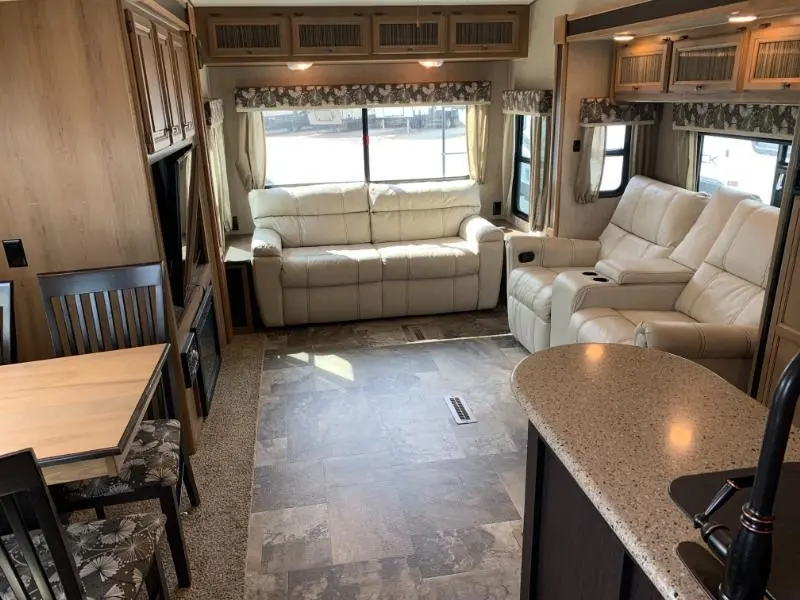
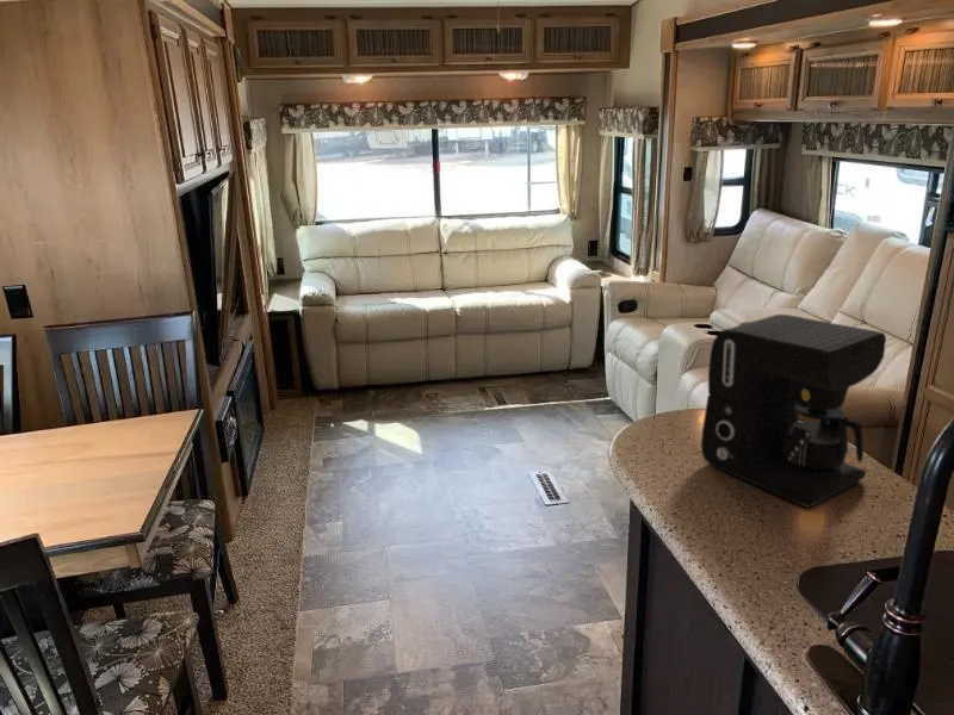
+ coffee maker (793, 404)
